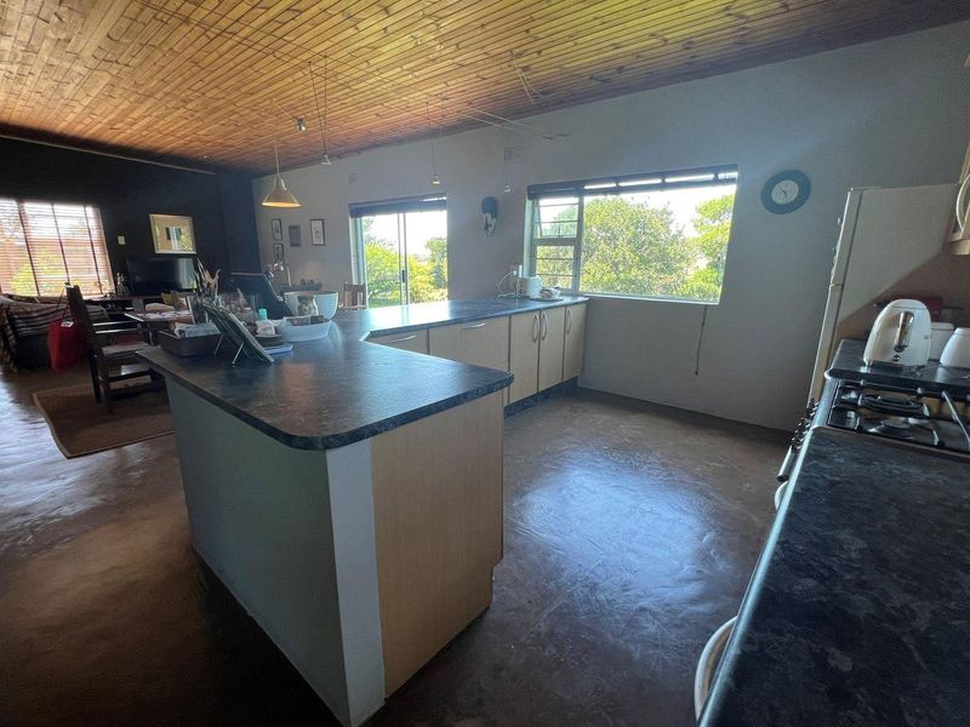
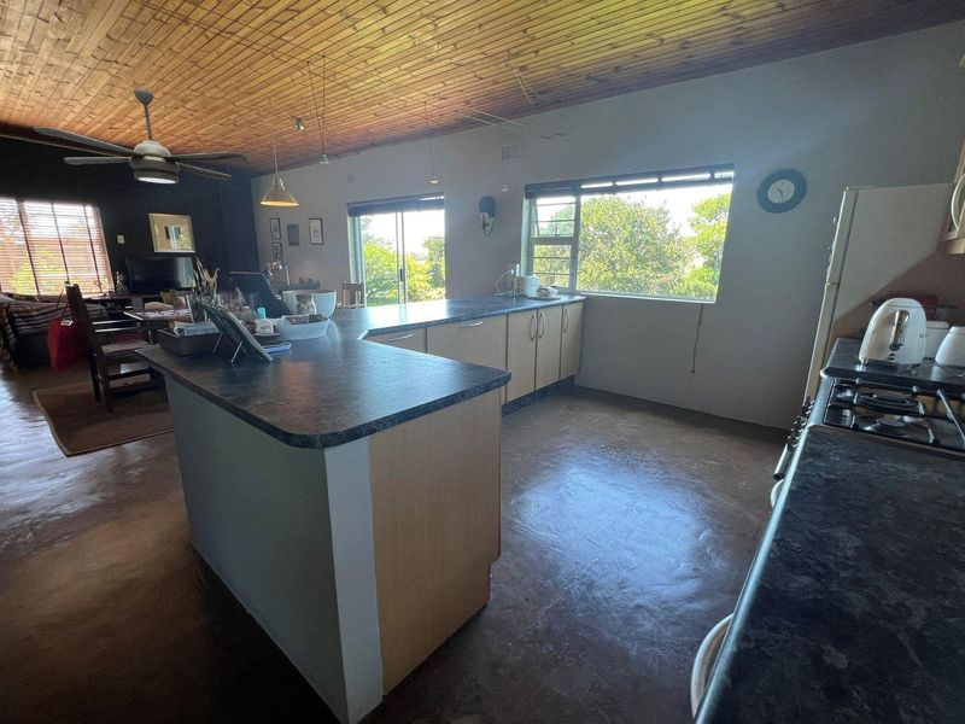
+ ceiling fan (150, 138)
